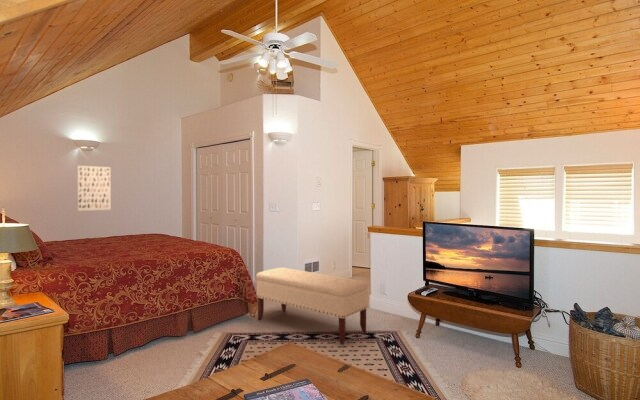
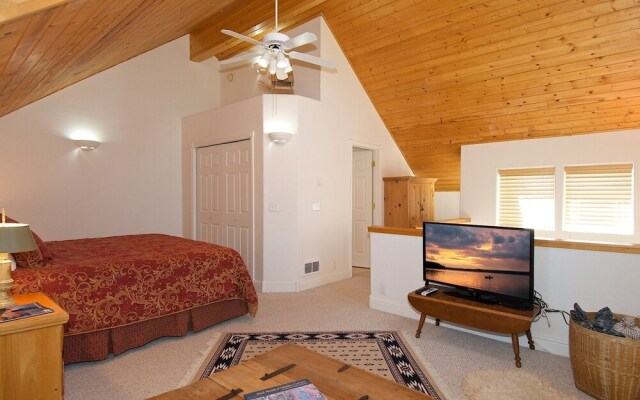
- wall art (94, 188)
- bench (309, 300)
